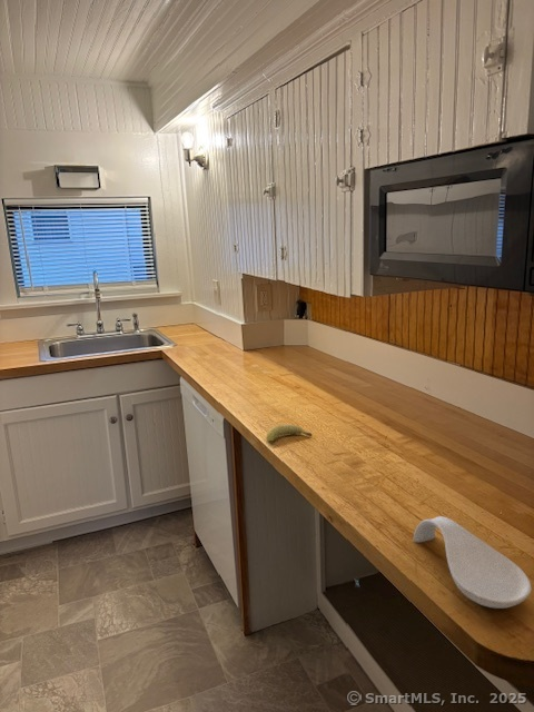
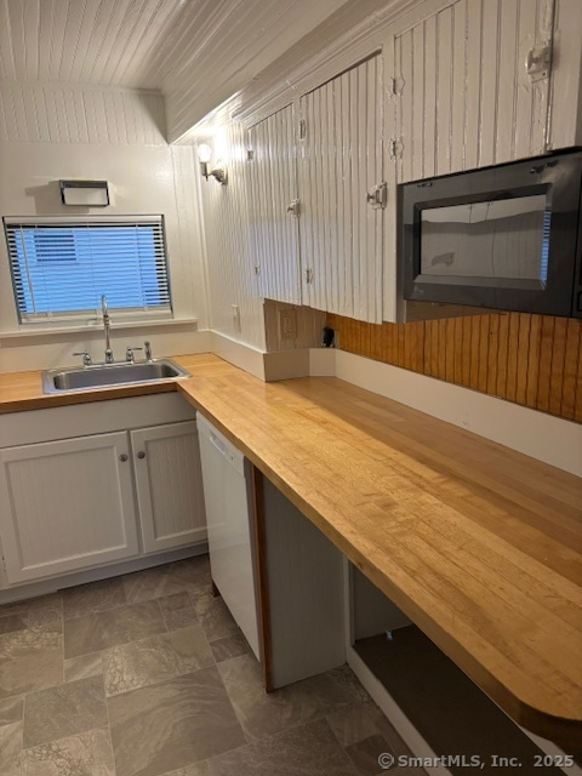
- fruit (286, 432)
- spoon rest (464, 556)
